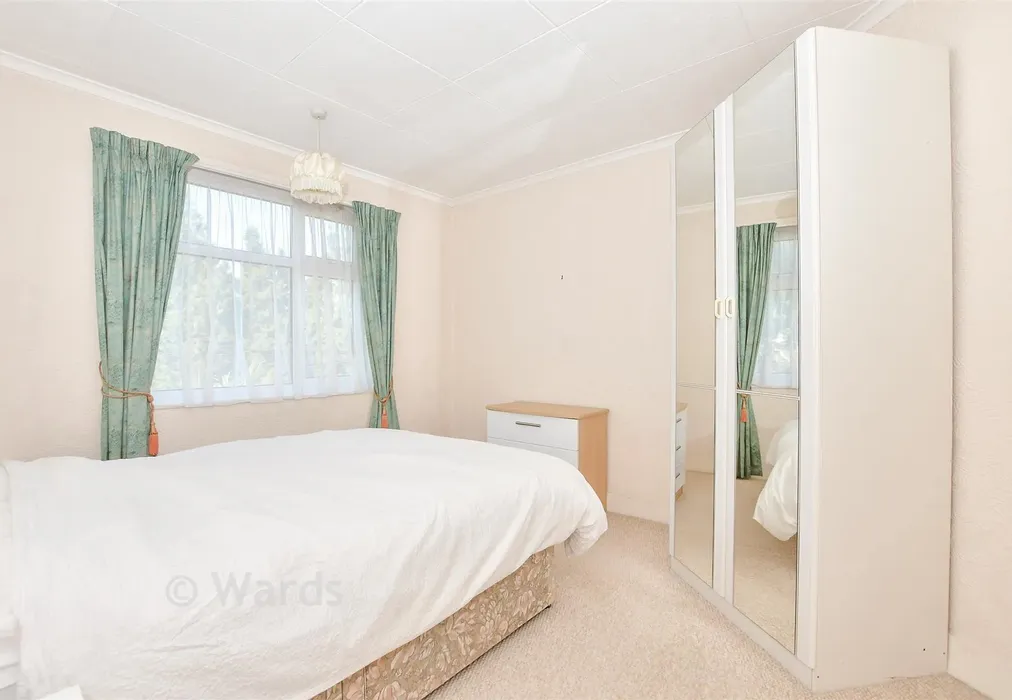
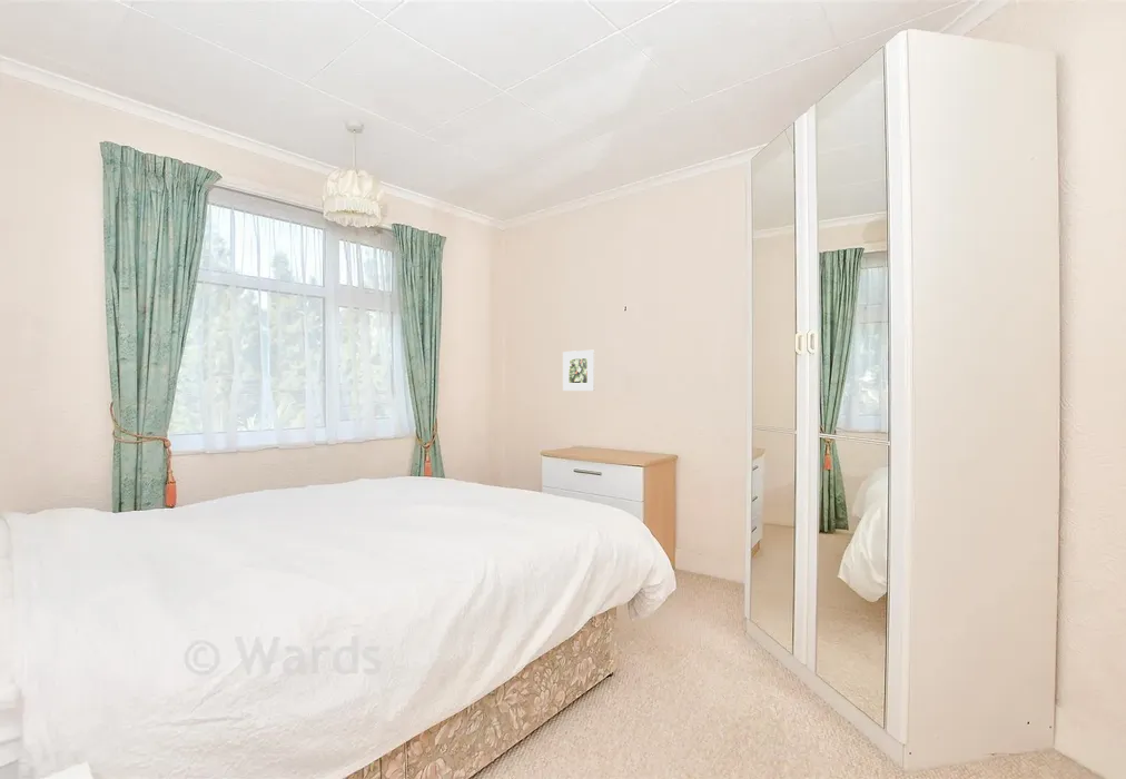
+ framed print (577, 371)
